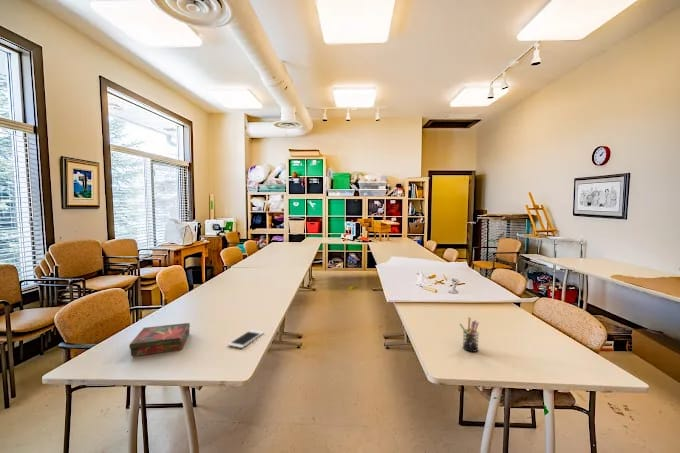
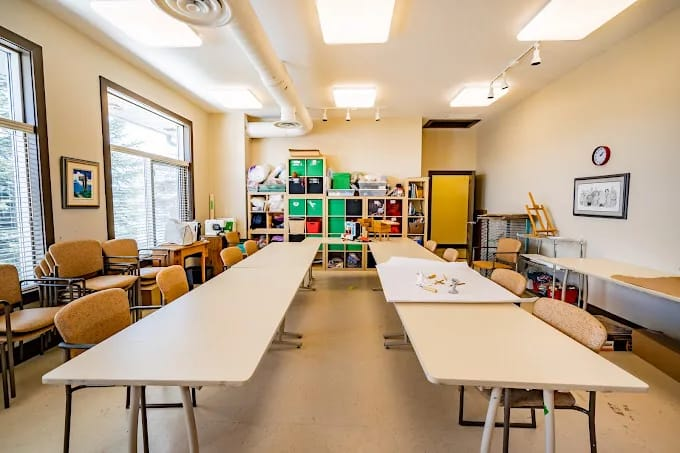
- cell phone (246, 338)
- book (162, 338)
- pen holder (468, 333)
